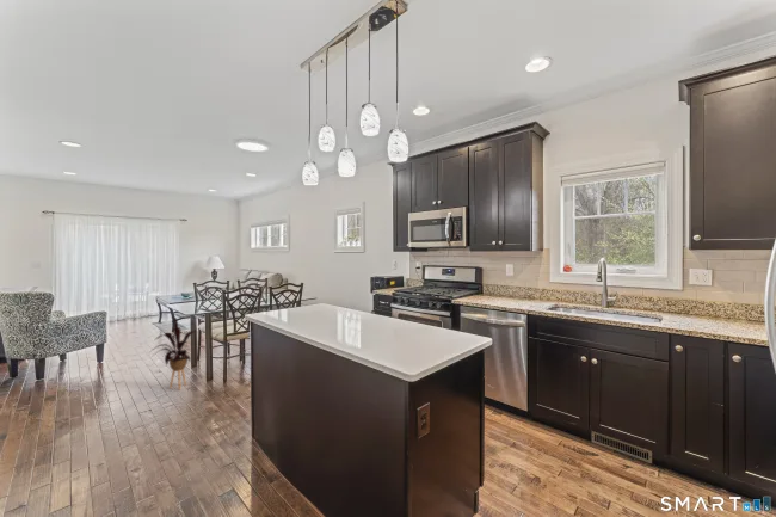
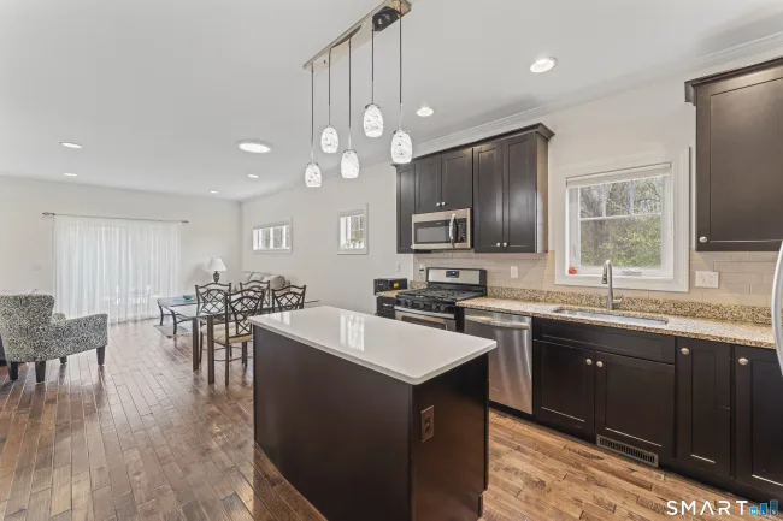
- house plant (173, 351)
